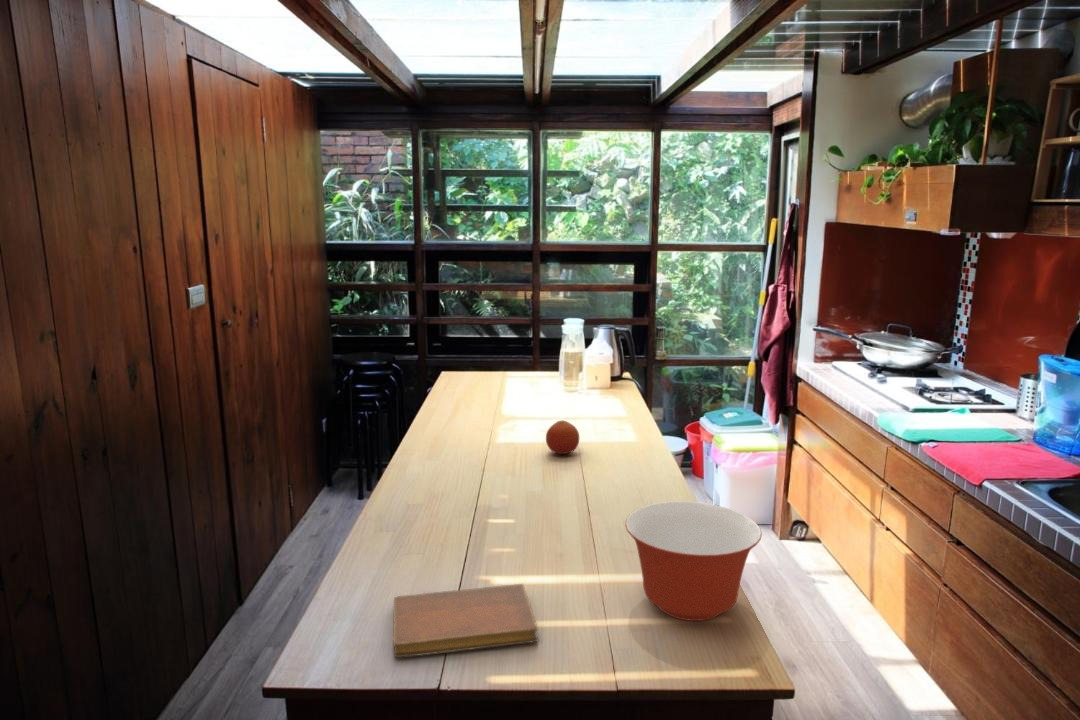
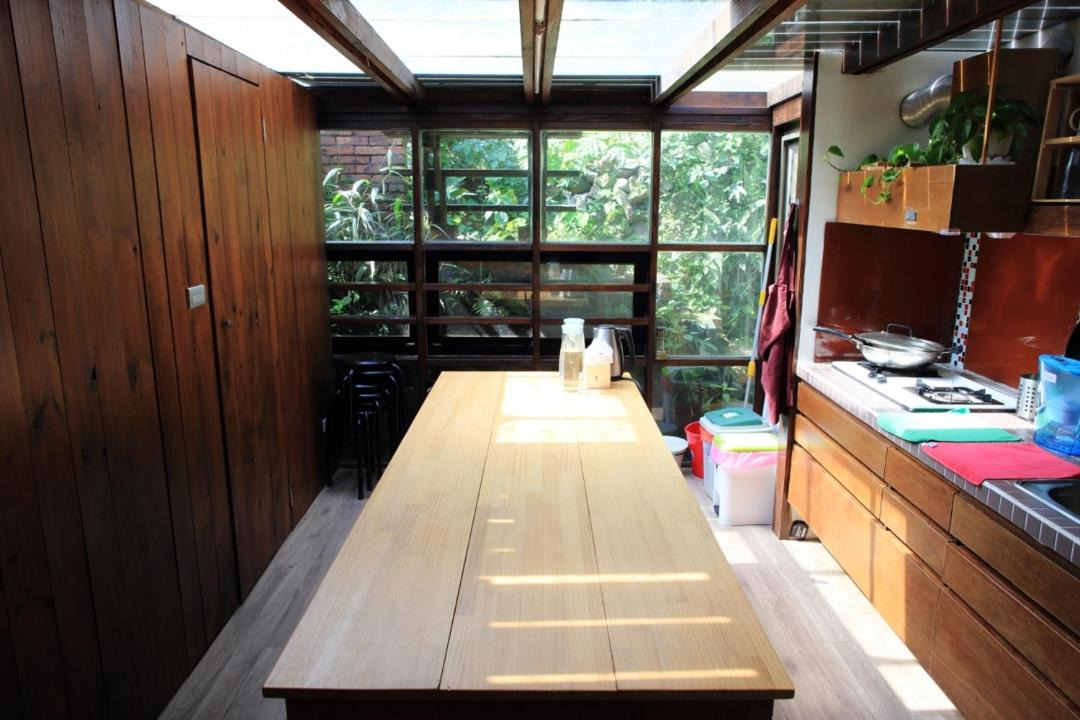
- mixing bowl (690, 565)
- notebook (463, 617)
- fruit (562, 437)
